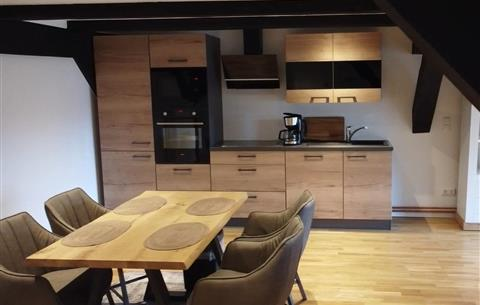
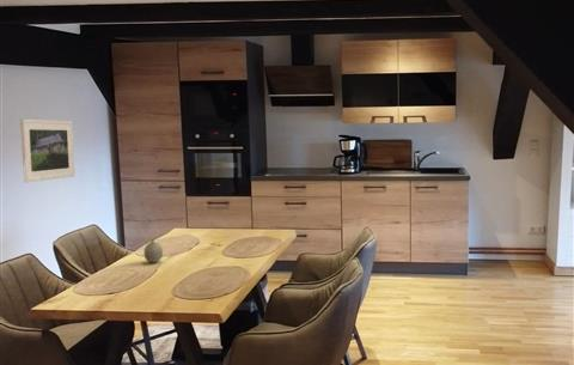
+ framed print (49, 150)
+ fruit (153, 249)
